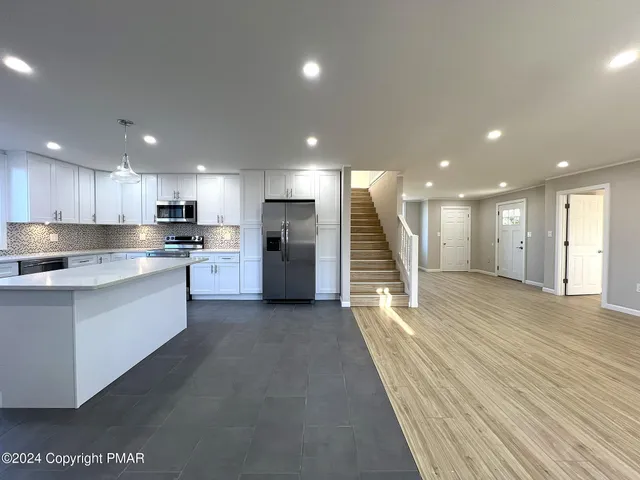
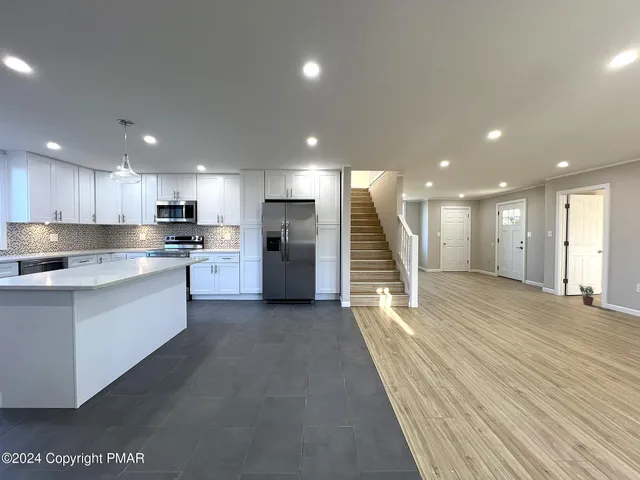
+ potted plant (587, 294)
